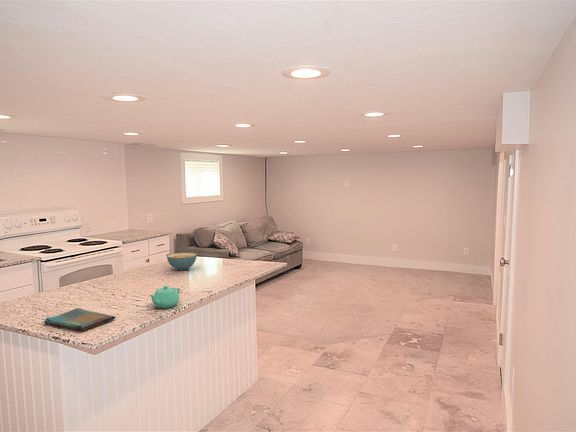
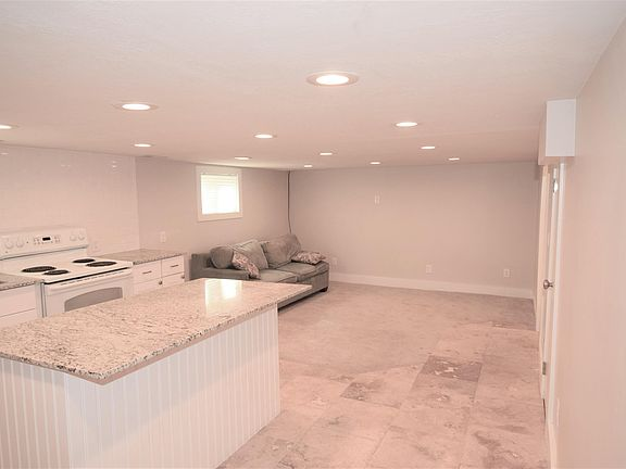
- cereal bowl (182, 262)
- dish towel (80, 318)
- teapot (165, 296)
